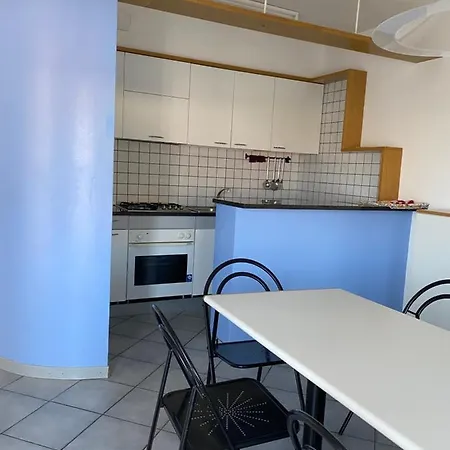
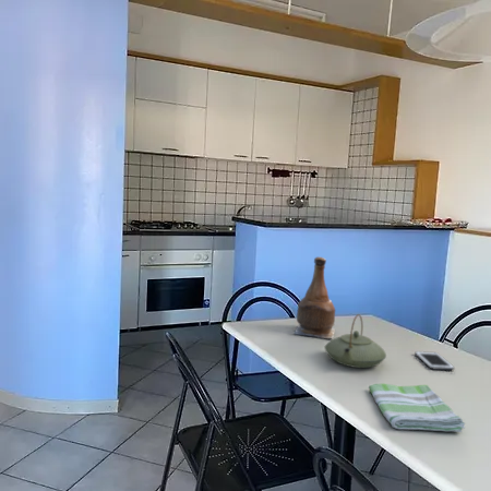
+ bottle (318, 295)
+ teapot (355, 339)
+ dish towel (412, 403)
+ cell phone (433, 360)
